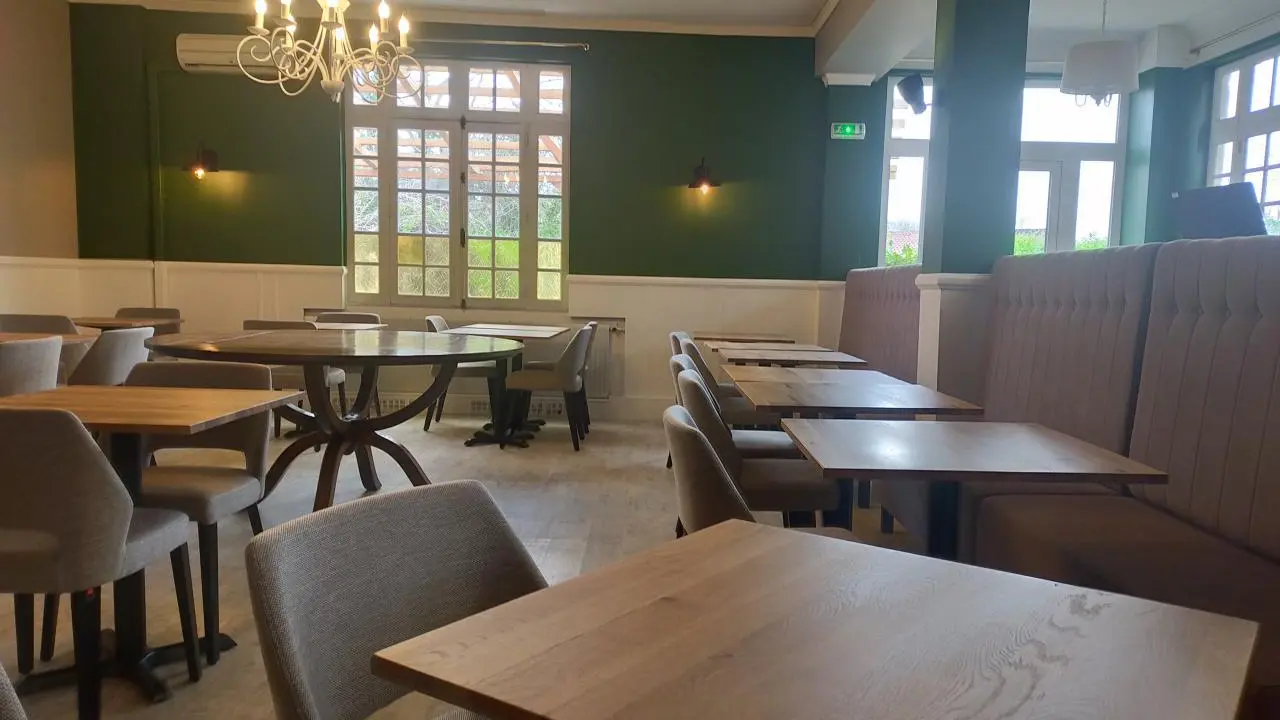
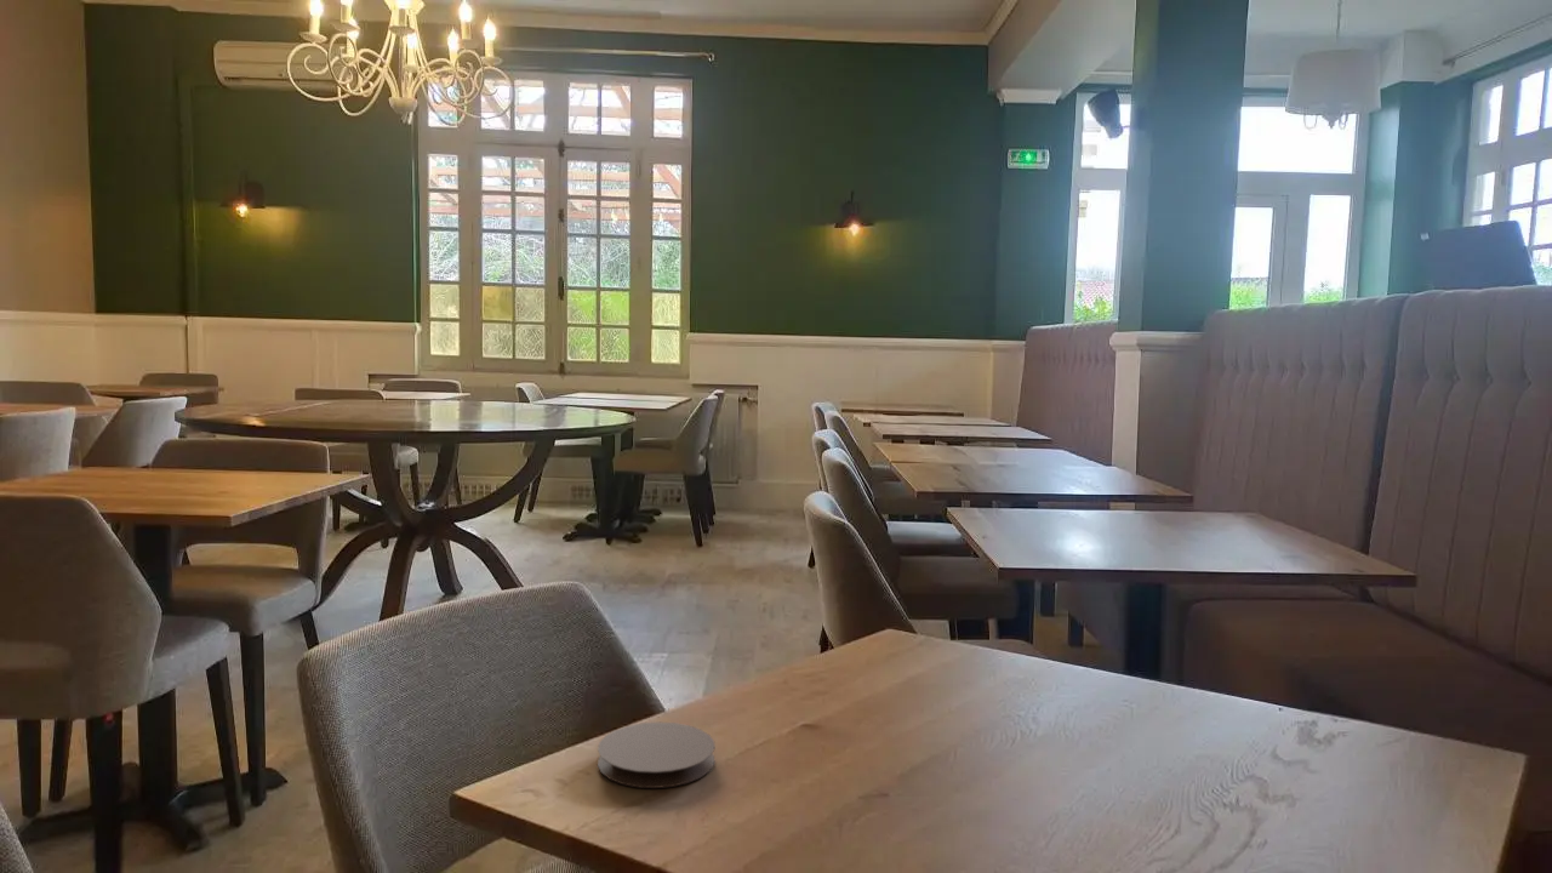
+ coaster (656, 753)
